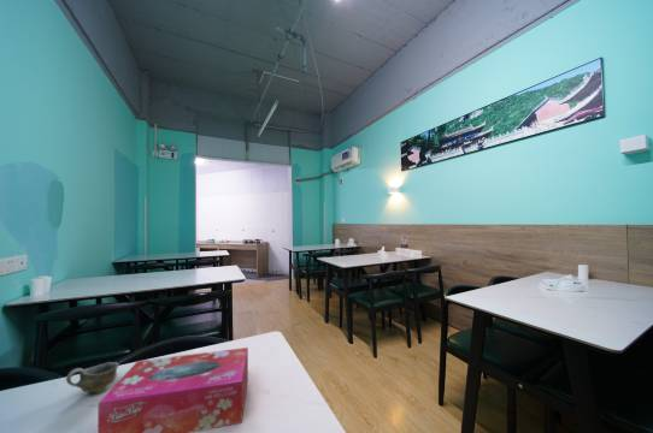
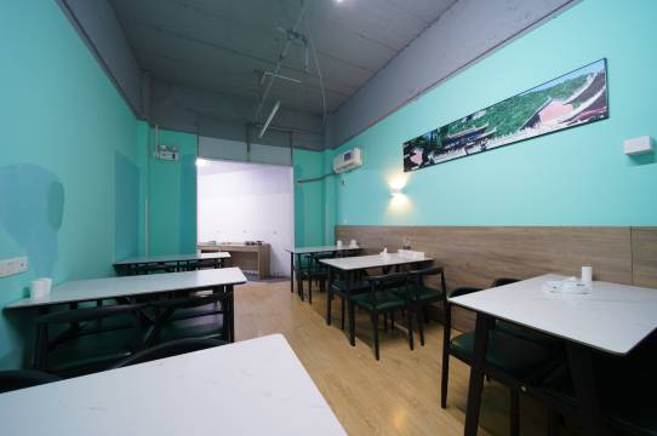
- cup (95, 375)
- tissue box (186, 390)
